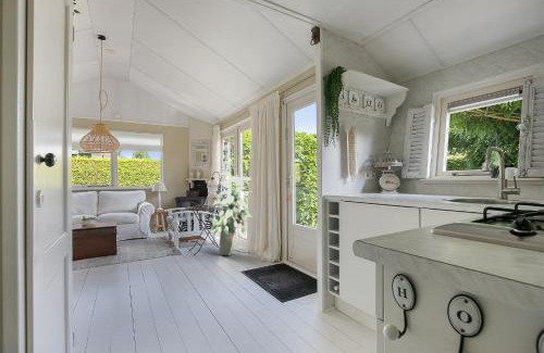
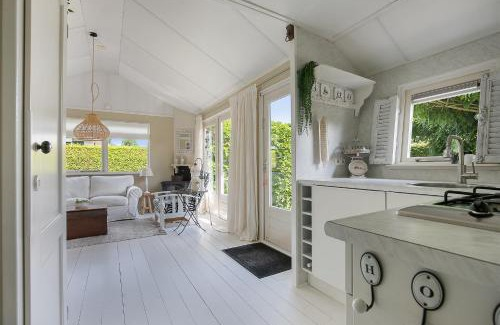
- indoor plant (230, 213)
